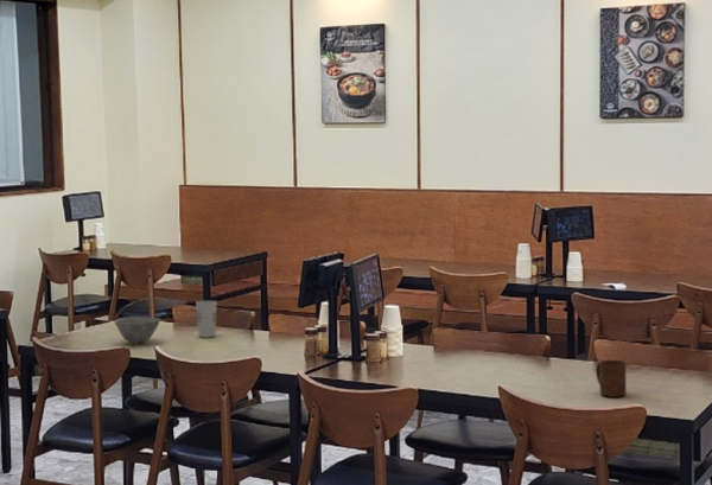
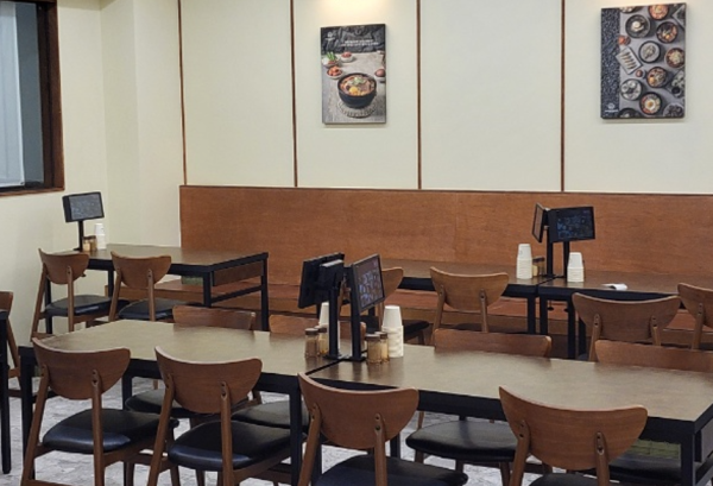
- cup (206, 319)
- cup (609, 377)
- bowl (138, 331)
